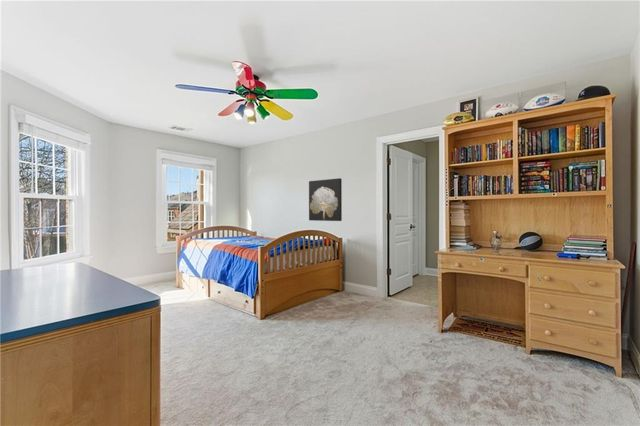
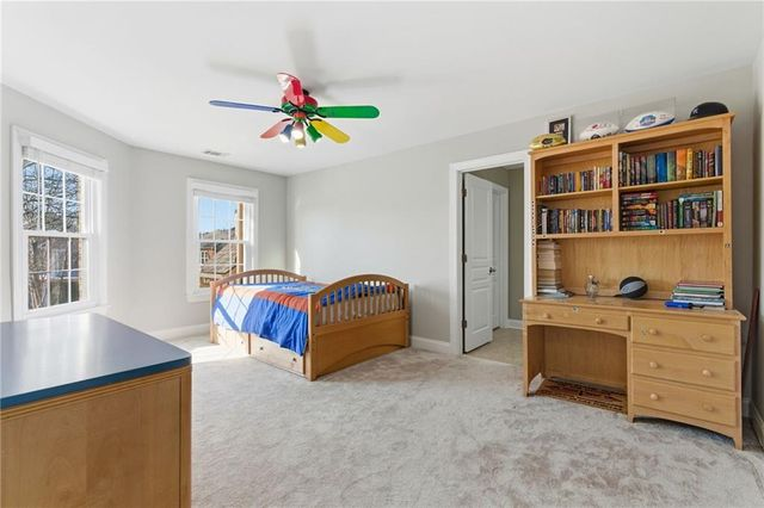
- wall art (324, 200)
